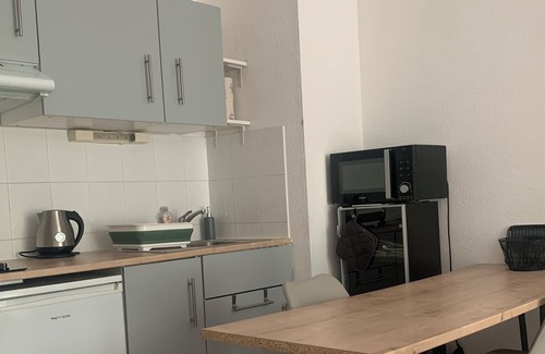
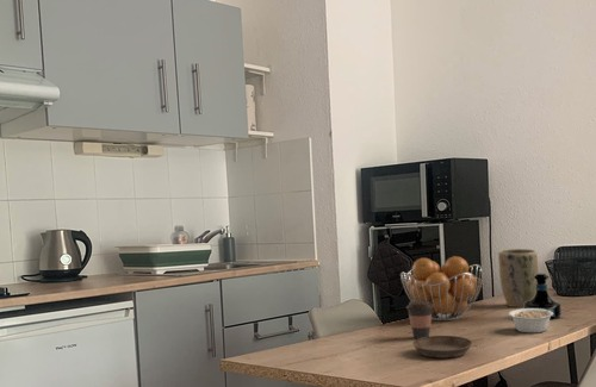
+ tequila bottle (541, 294)
+ legume (532, 319)
+ plant pot (519, 277)
+ coffee cup (420, 319)
+ saucer (442, 347)
+ fruit basket (442, 286)
